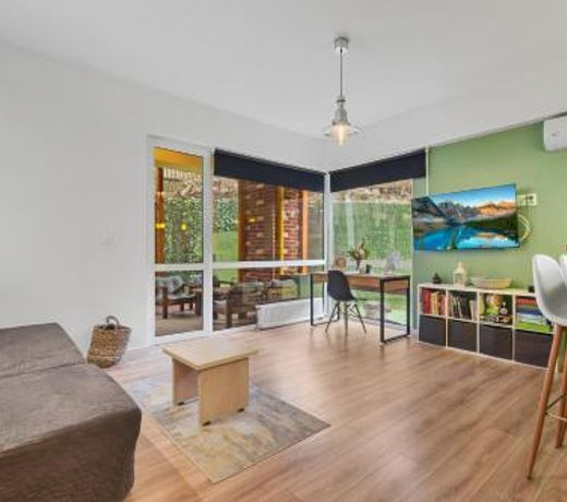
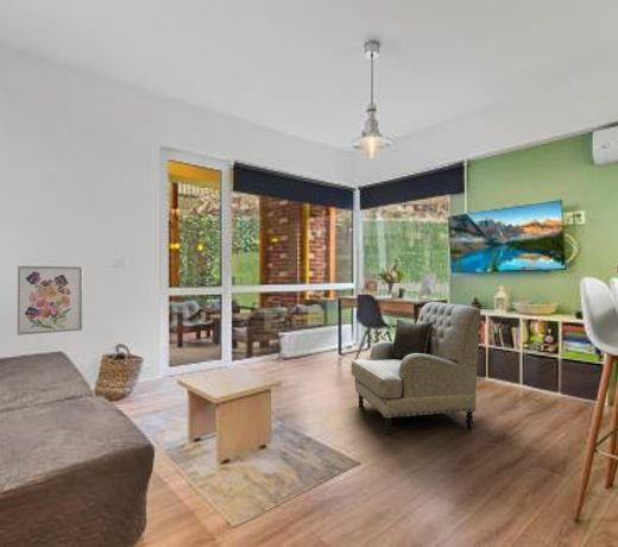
+ wall art (51, 298)
+ armchair (411, 359)
